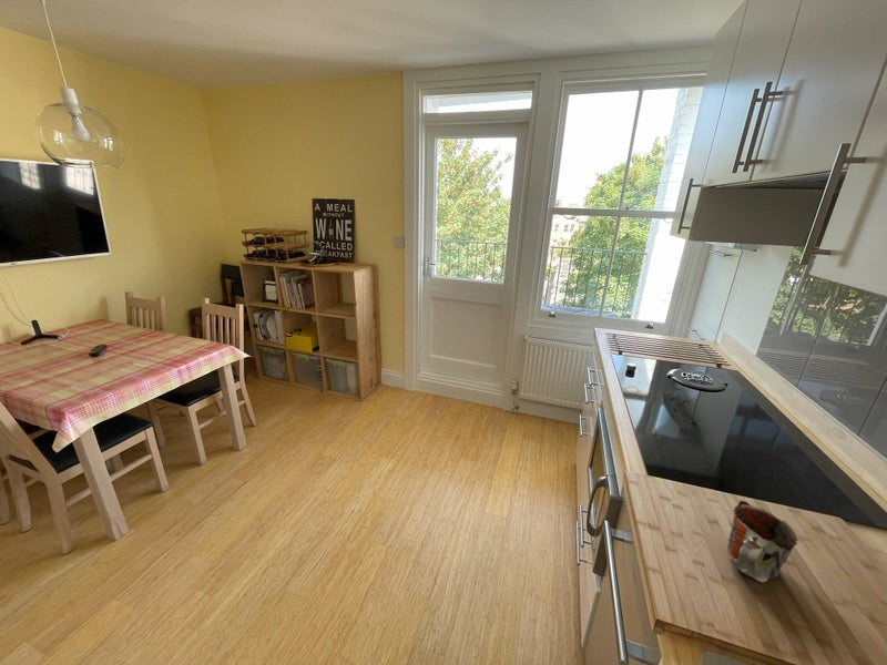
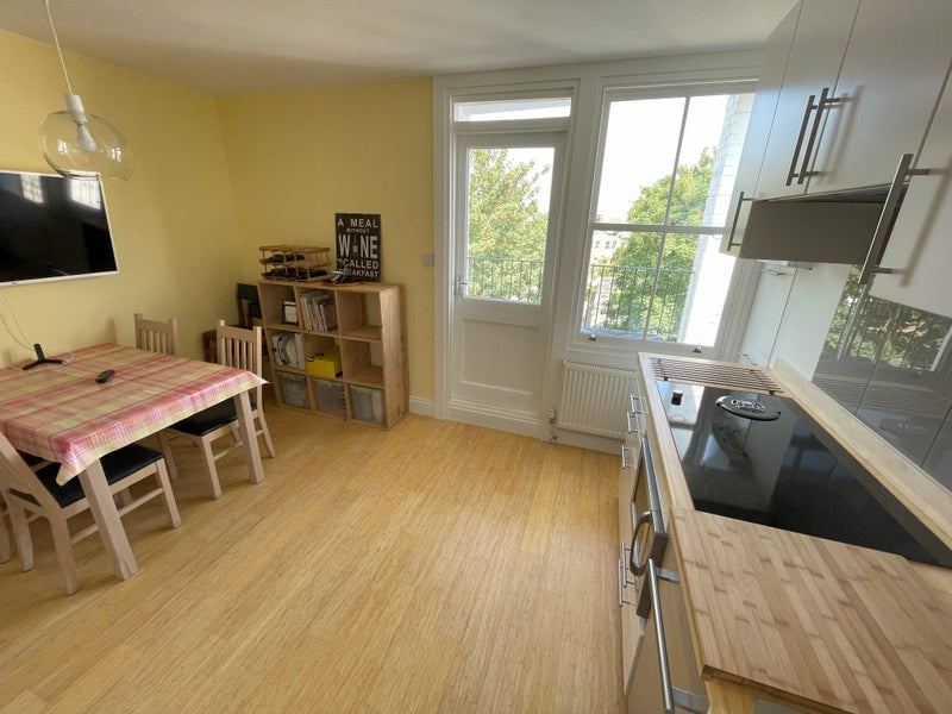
- mug (753, 544)
